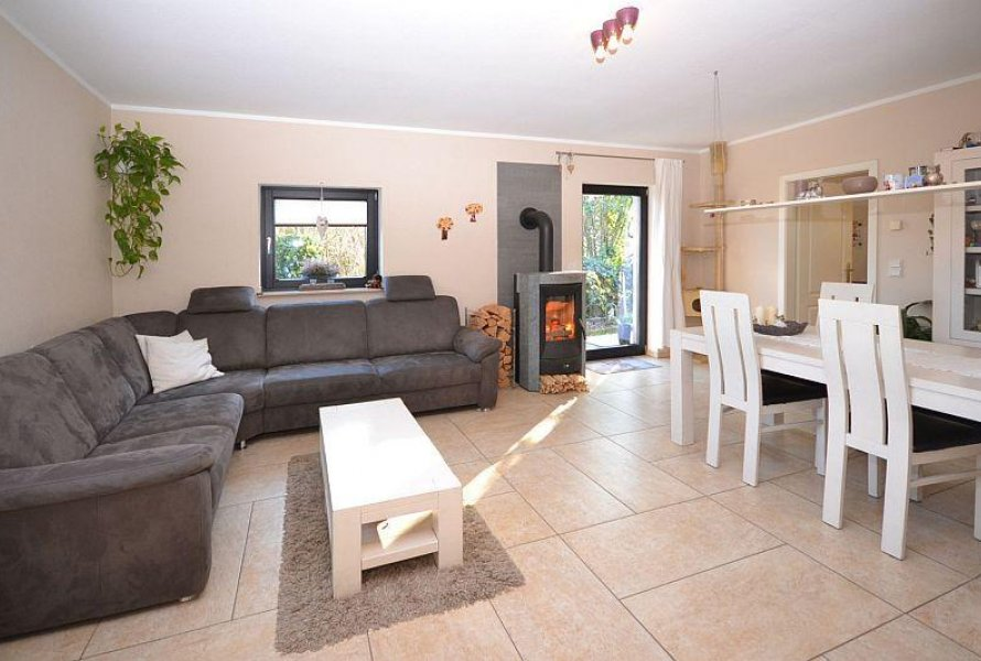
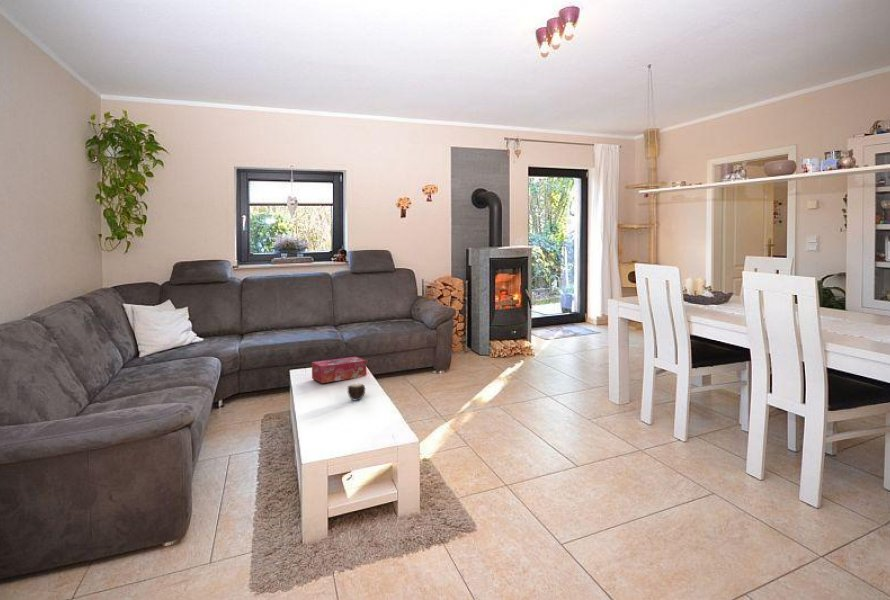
+ candle (356, 390)
+ tissue box (339, 369)
